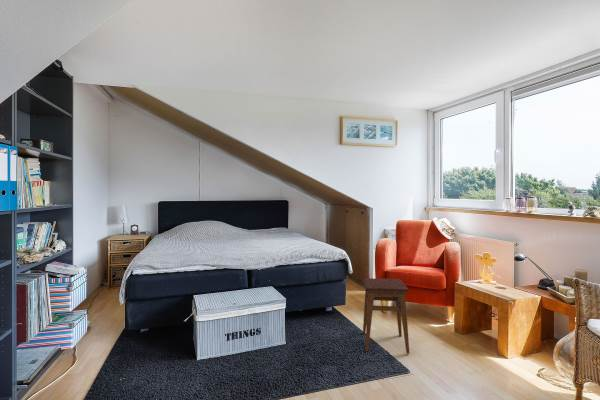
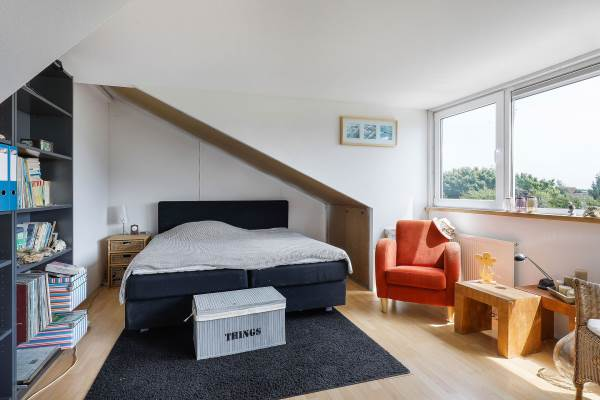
- stool (384, 310)
